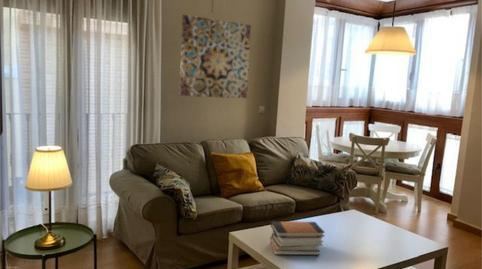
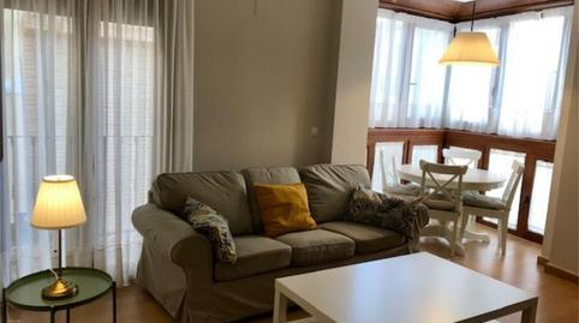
- book stack (296, 238)
- wall art (216, 59)
